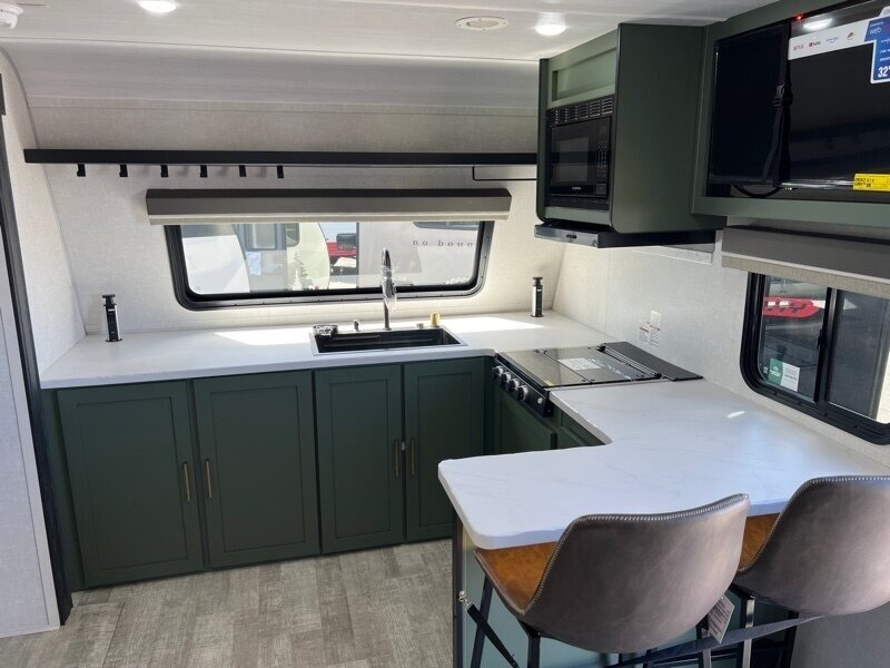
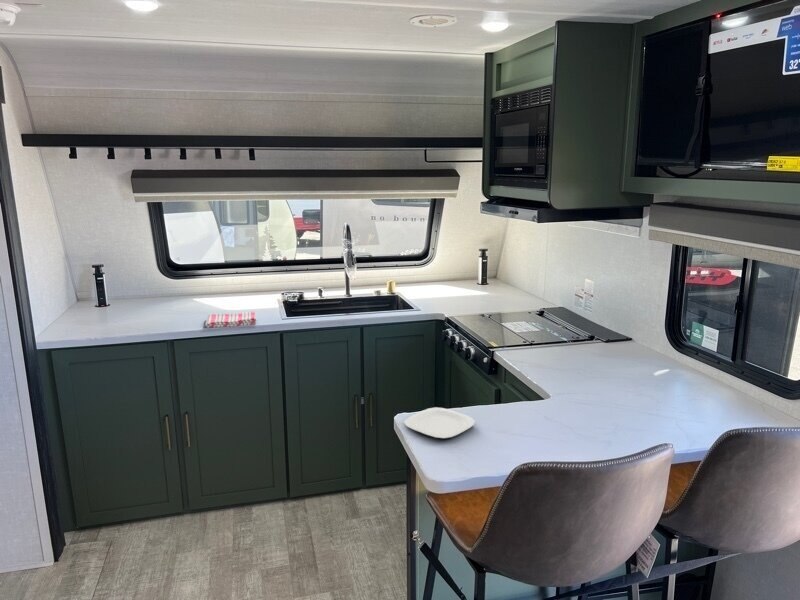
+ dish towel (231, 318)
+ plate (439, 423)
